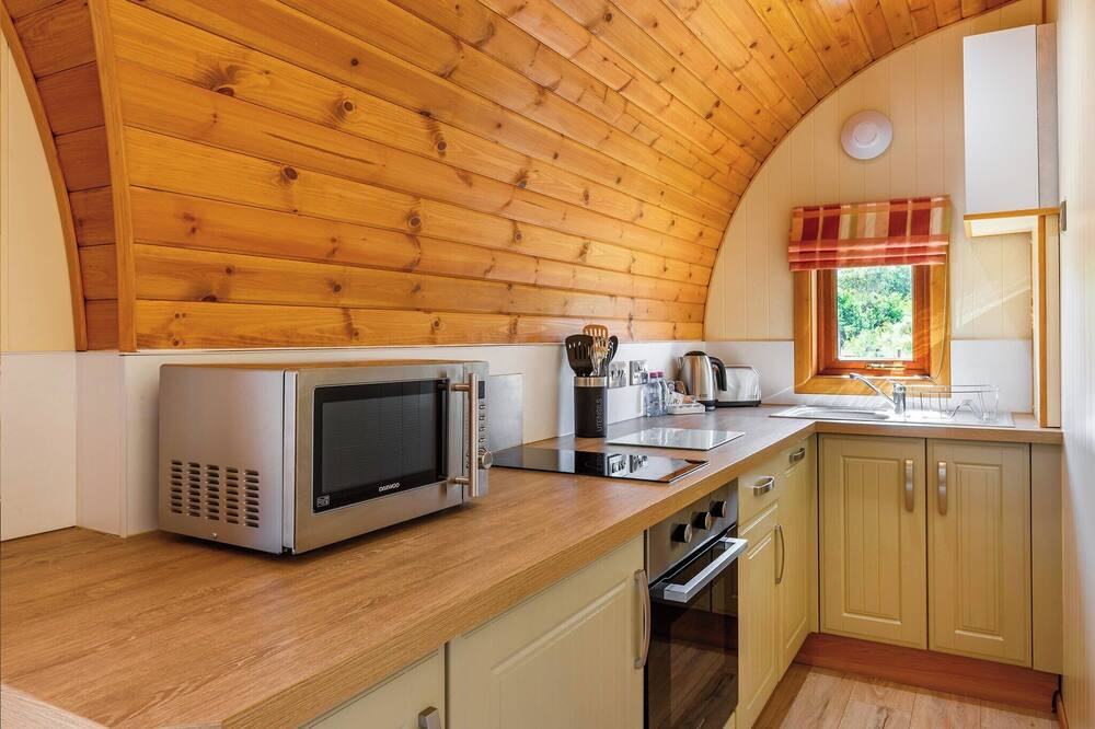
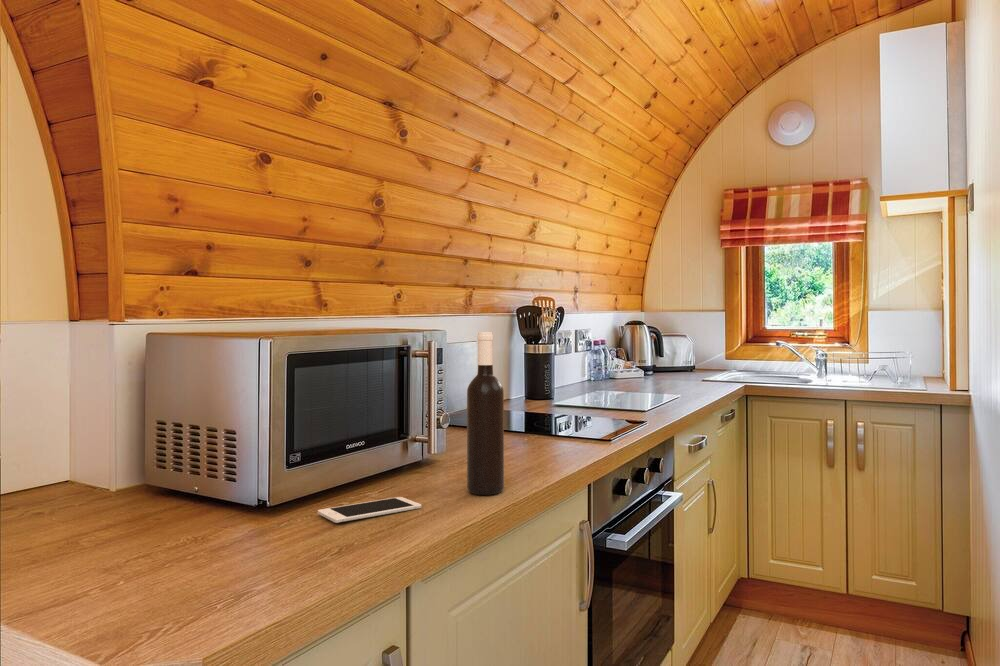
+ wine bottle (485, 411)
+ cell phone (370, 509)
